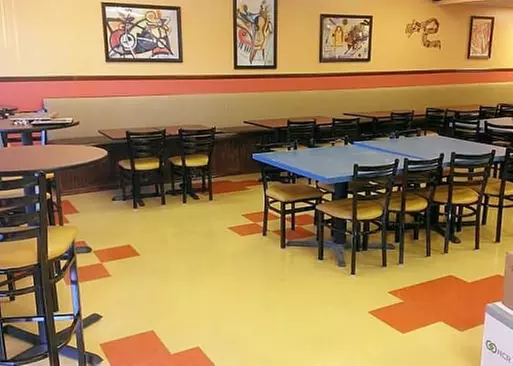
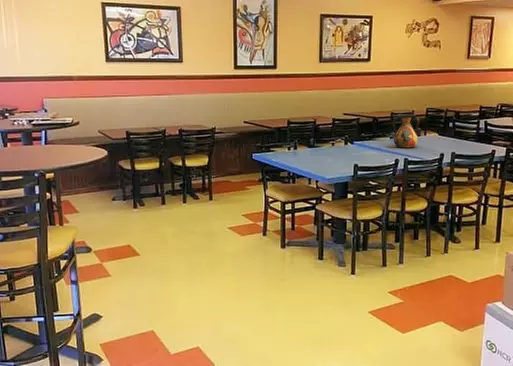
+ vase (404, 130)
